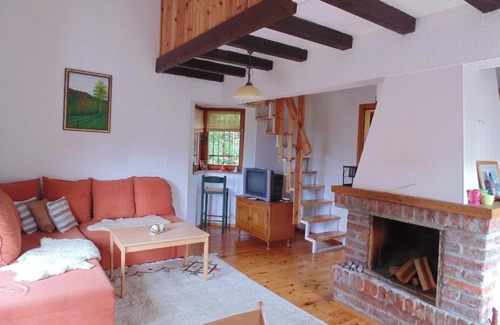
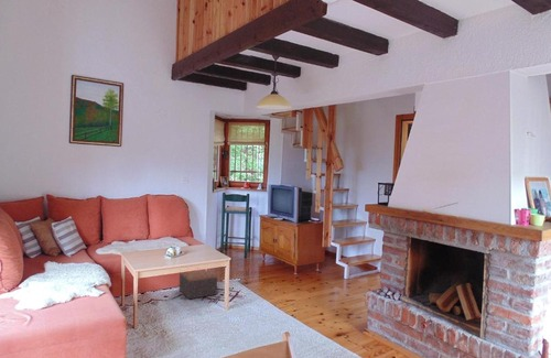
+ footstool (197, 281)
